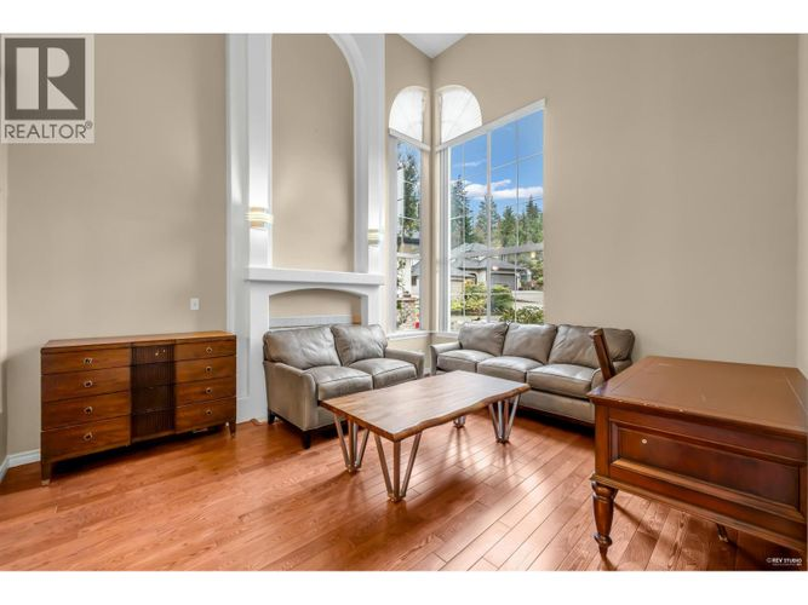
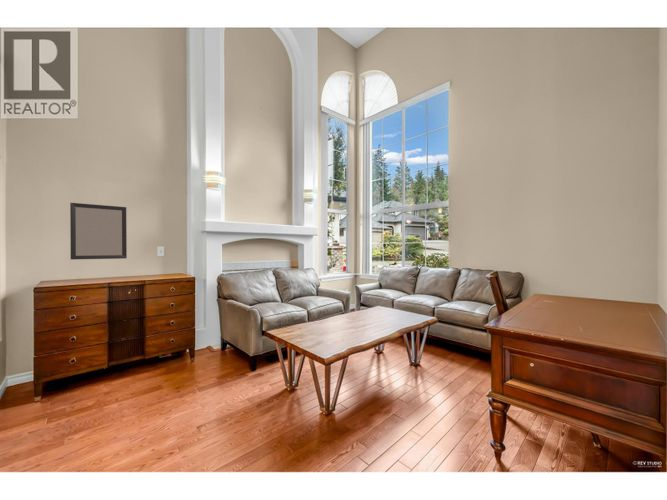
+ home mirror (99, 232)
